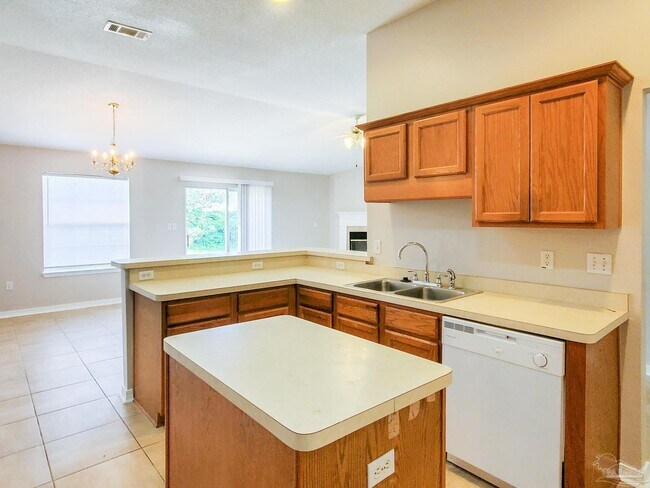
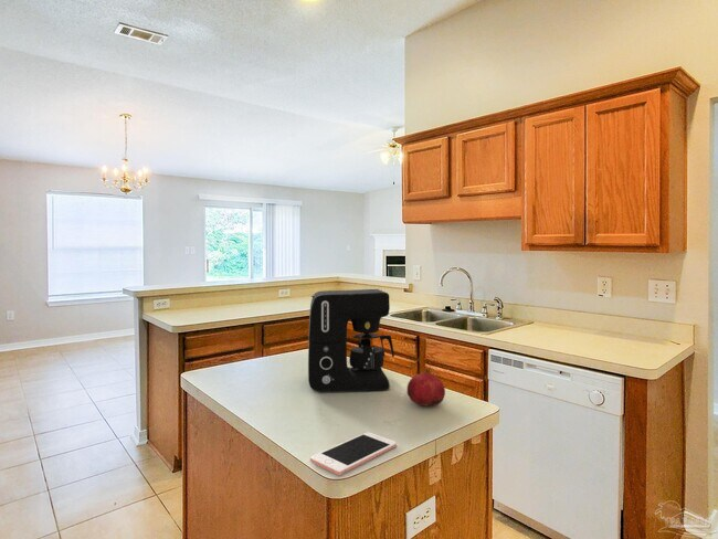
+ coffee maker (353, 337)
+ cell phone (355, 451)
+ fruit (425, 385)
